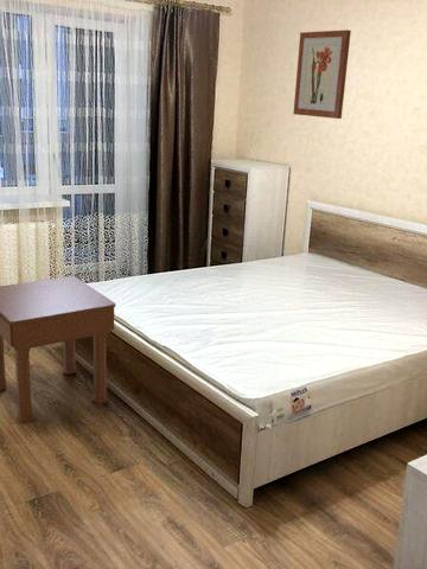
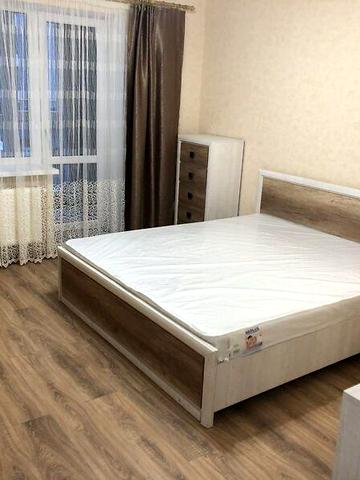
- wall art (320, 75)
- nightstand (45, 344)
